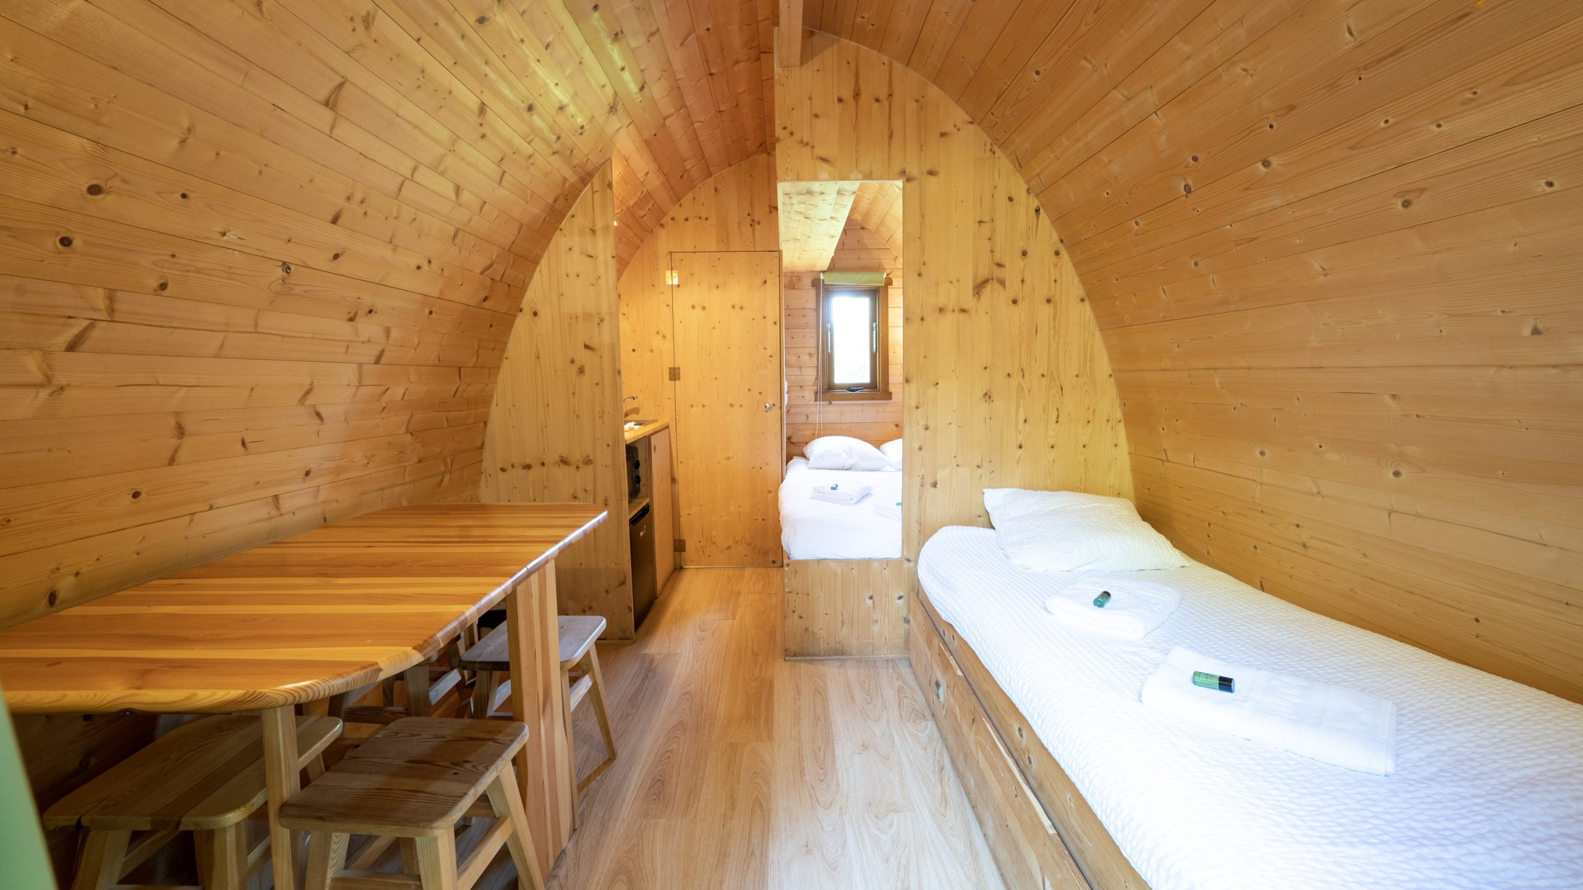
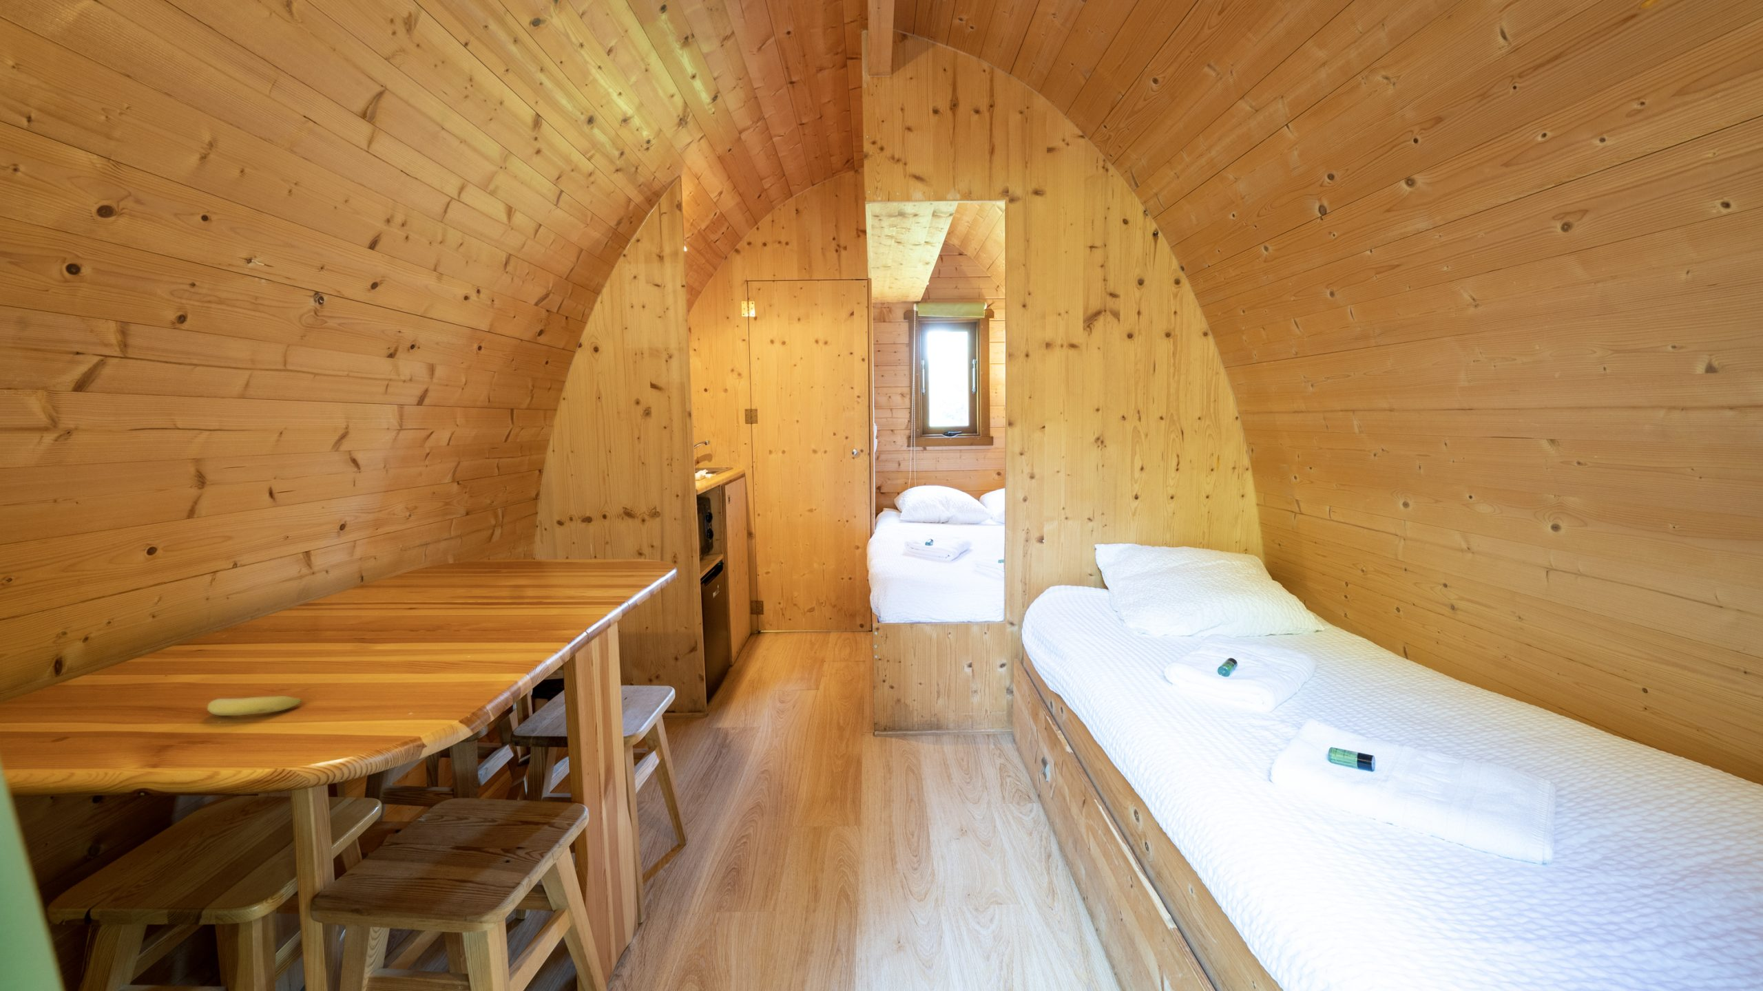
+ fruit (246, 702)
